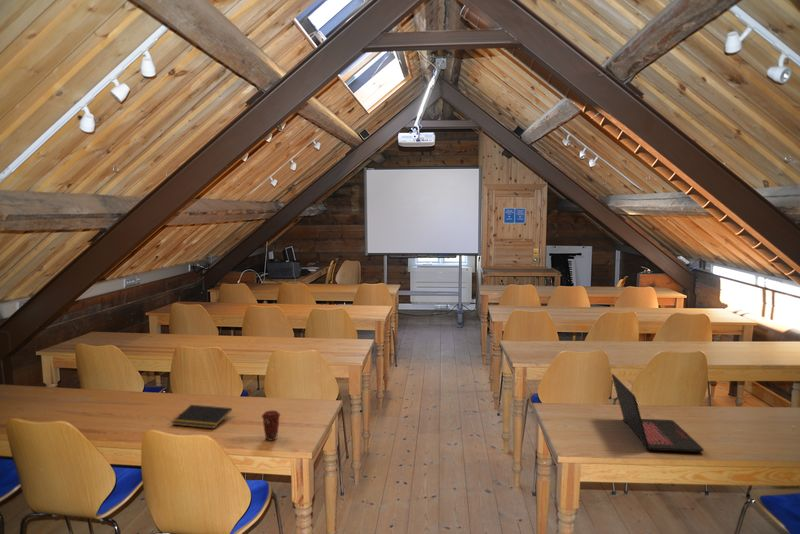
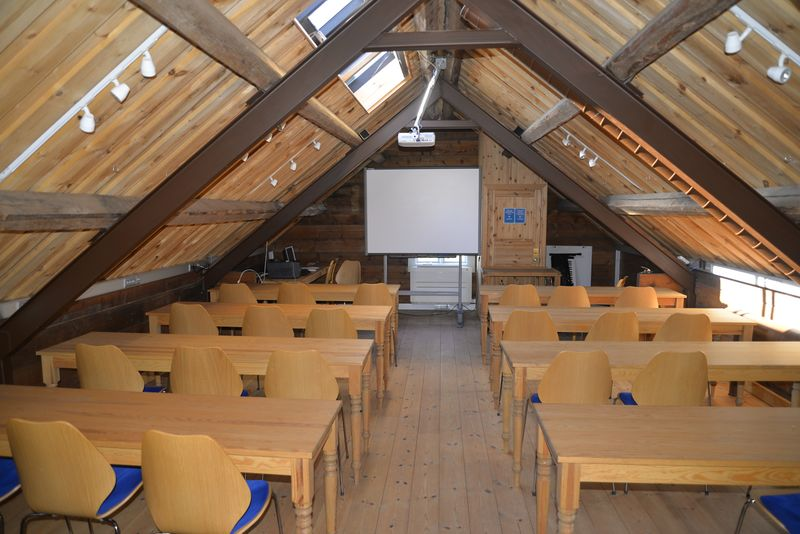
- notepad (202, 416)
- coffee cup (271, 425)
- laptop (654, 419)
